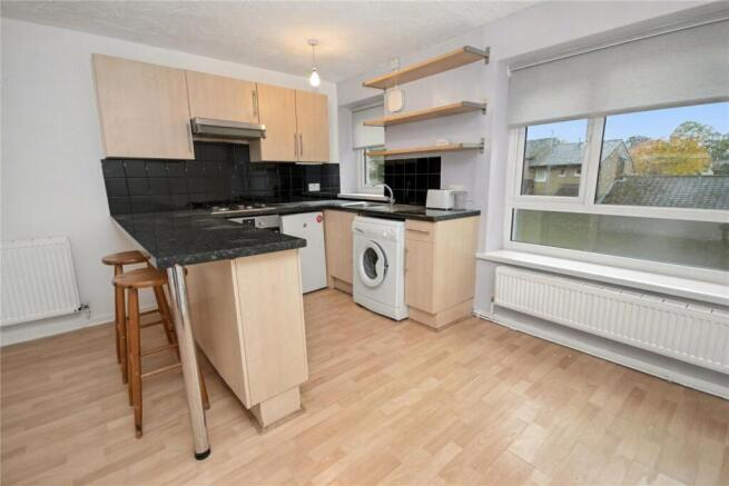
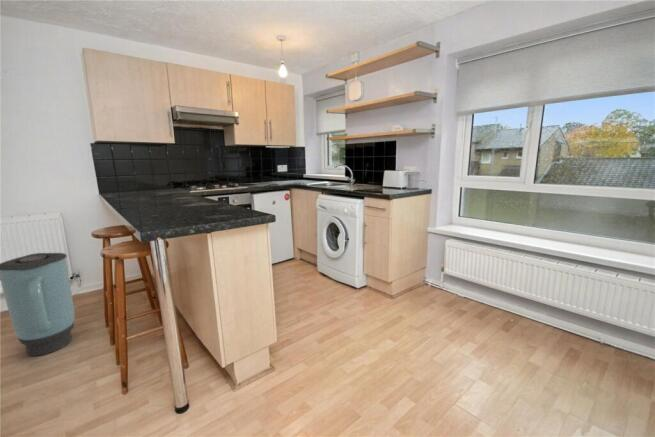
+ trash can (41, 304)
